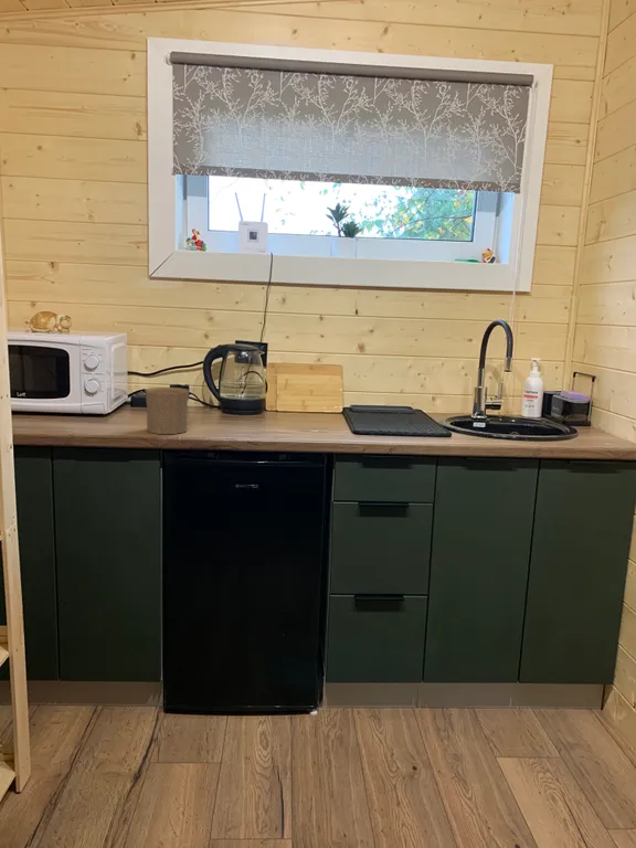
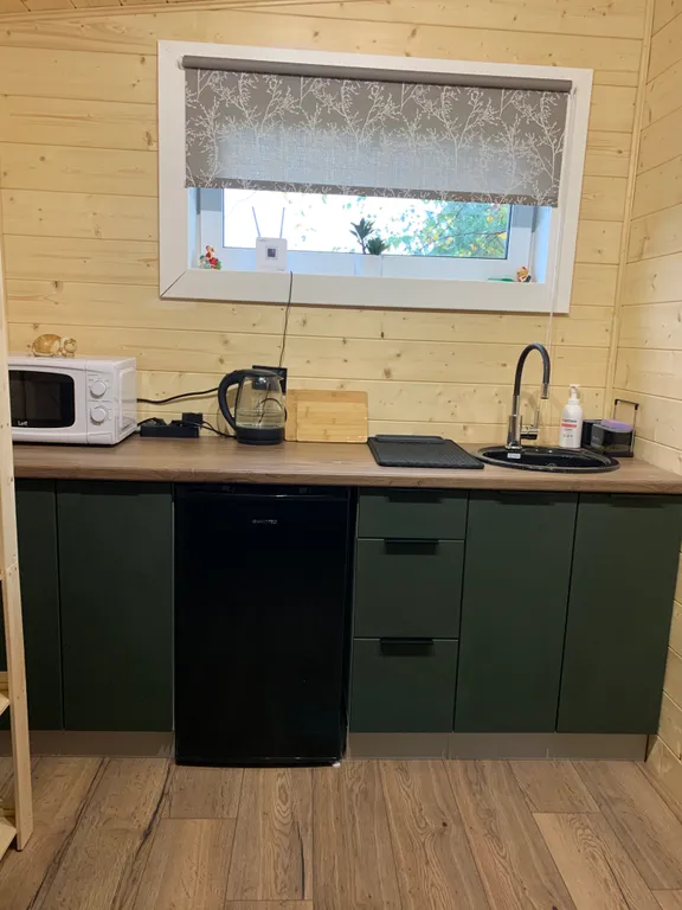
- cup (167, 410)
